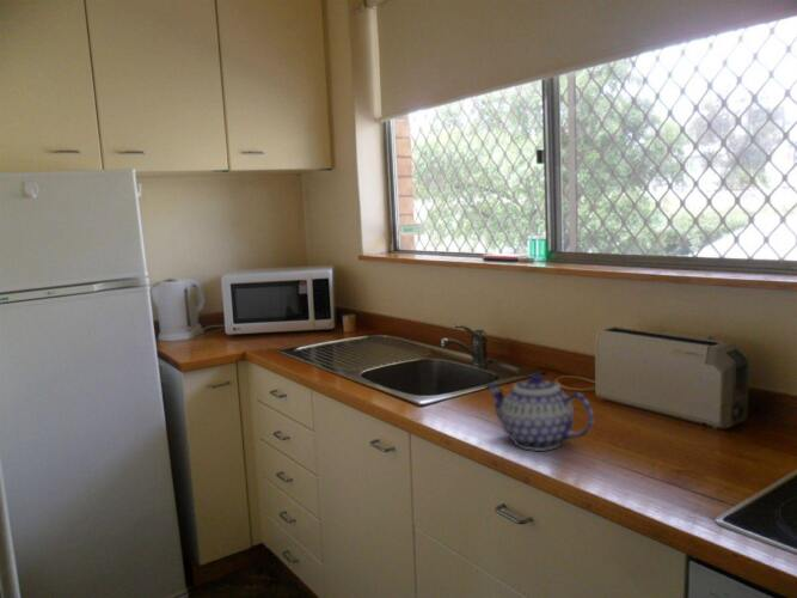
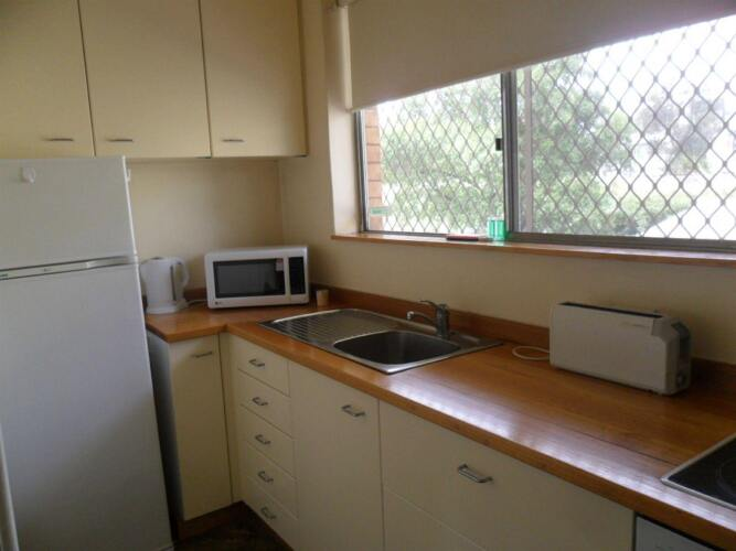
- teapot (537, 408)
